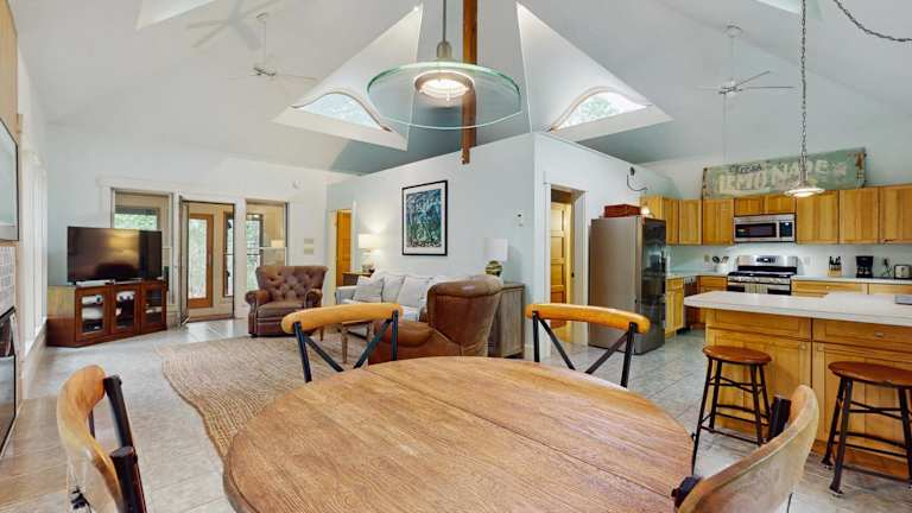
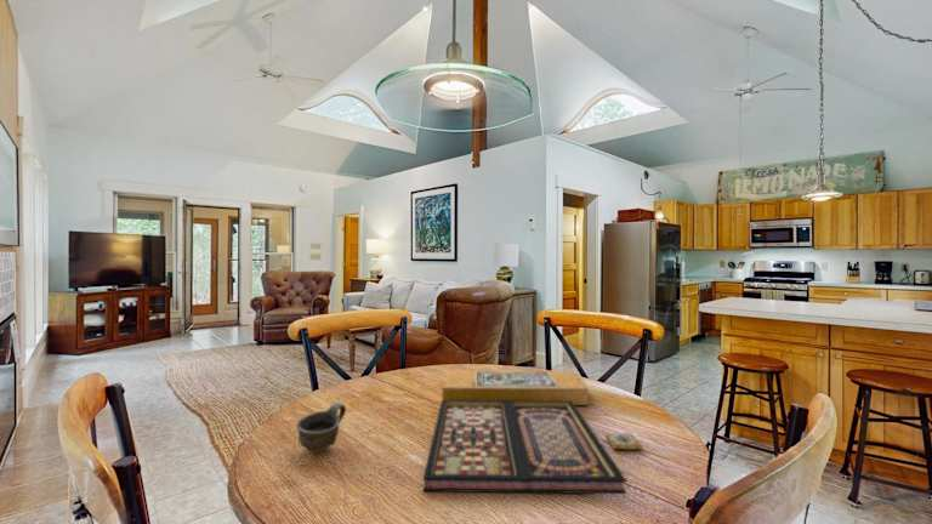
+ cup (322, 428)
+ board game (528, 414)
